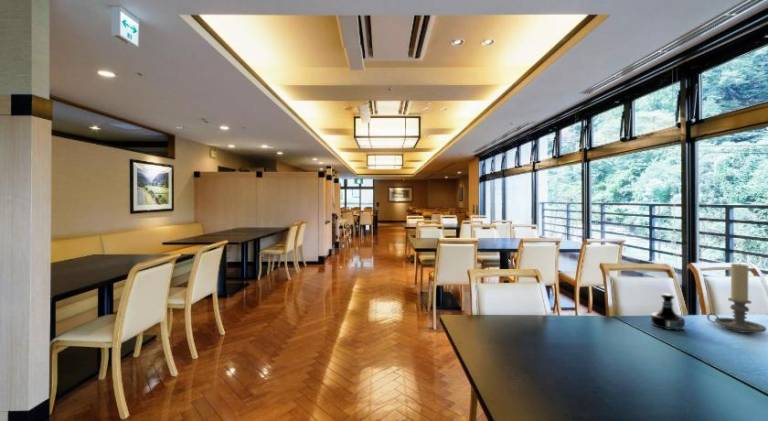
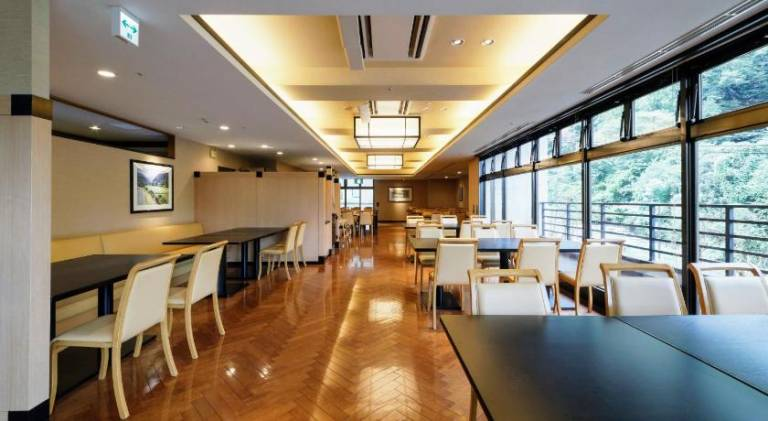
- tequila bottle (667, 310)
- candle holder (734, 295)
